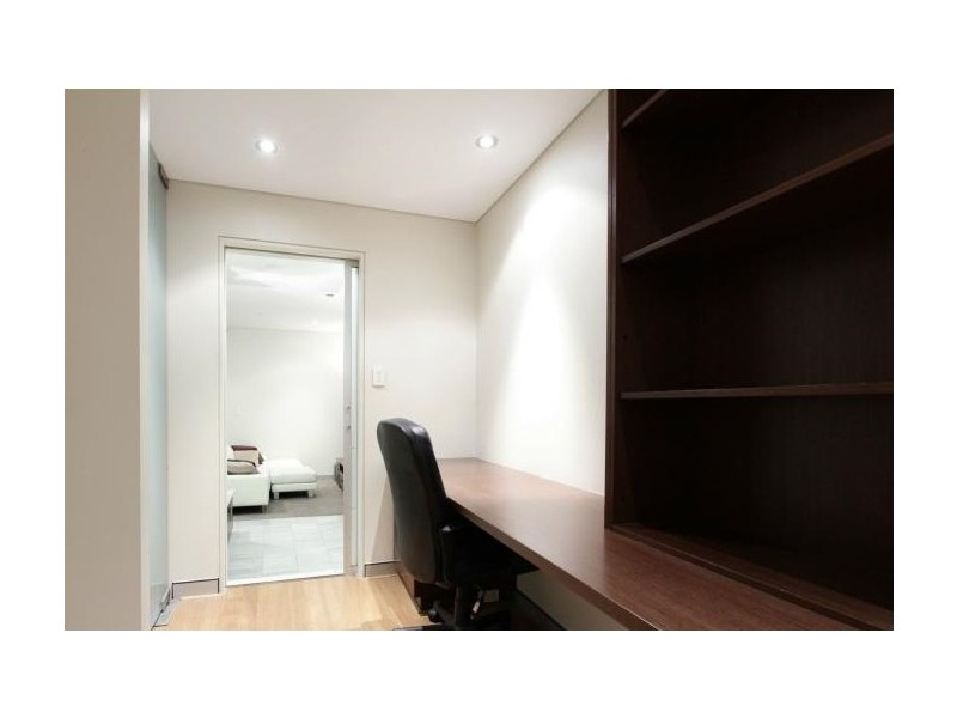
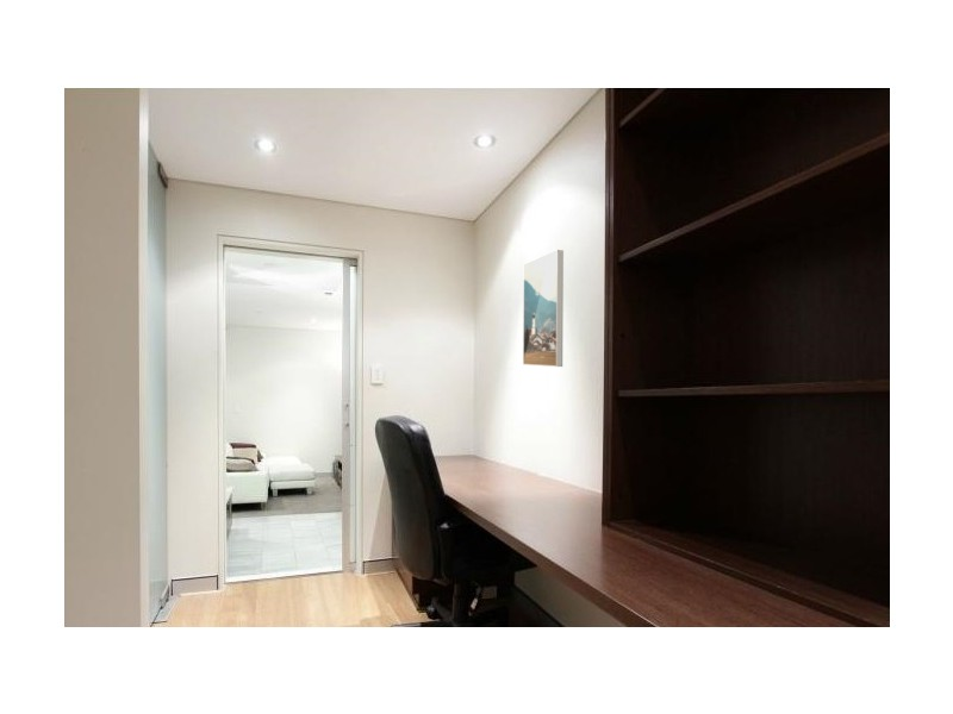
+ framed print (541, 312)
